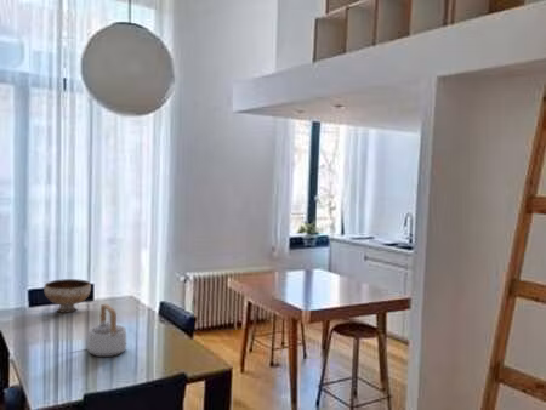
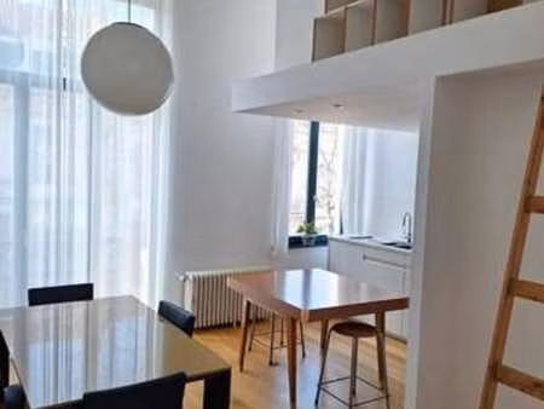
- teapot (106, 328)
- bowl (67, 296)
